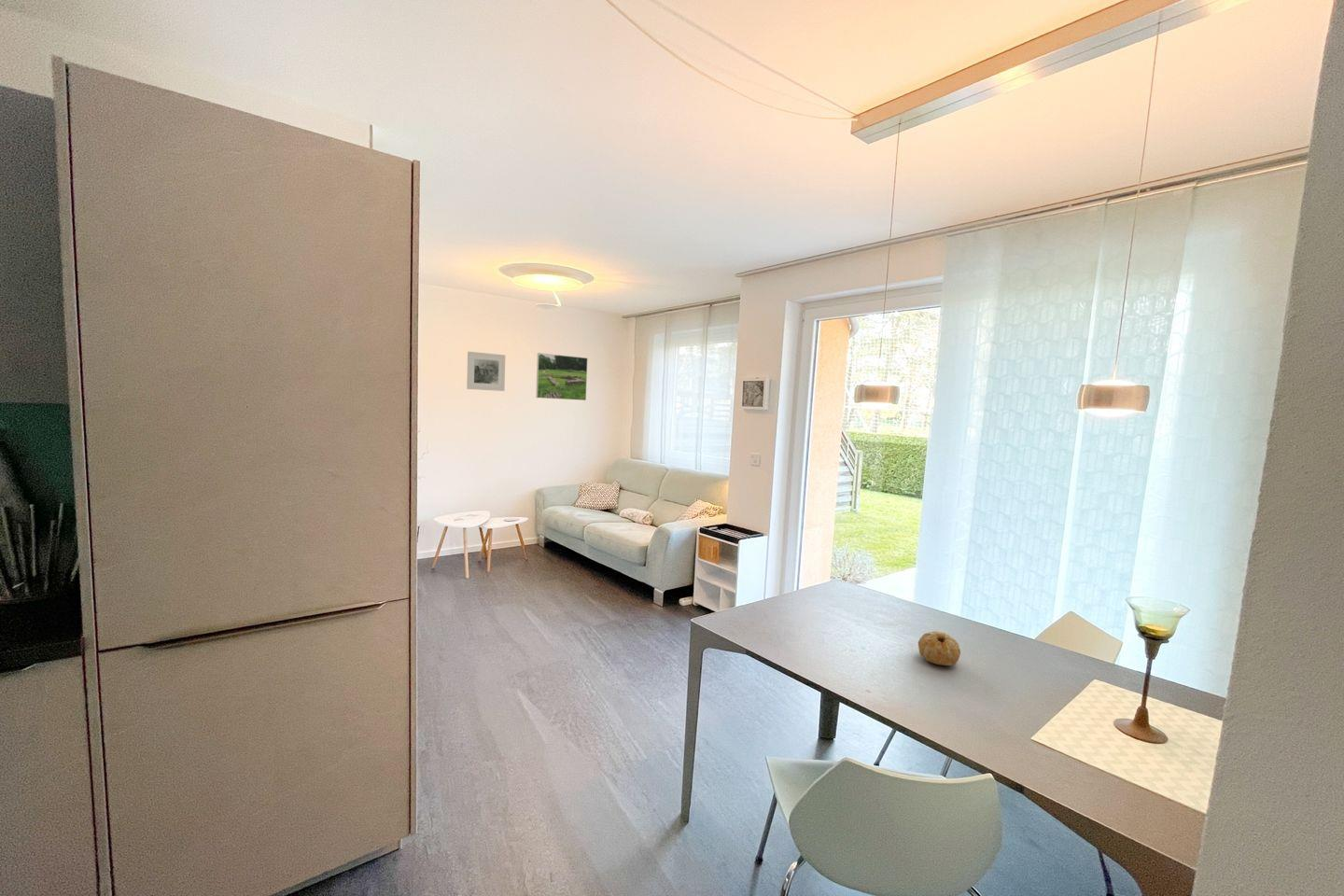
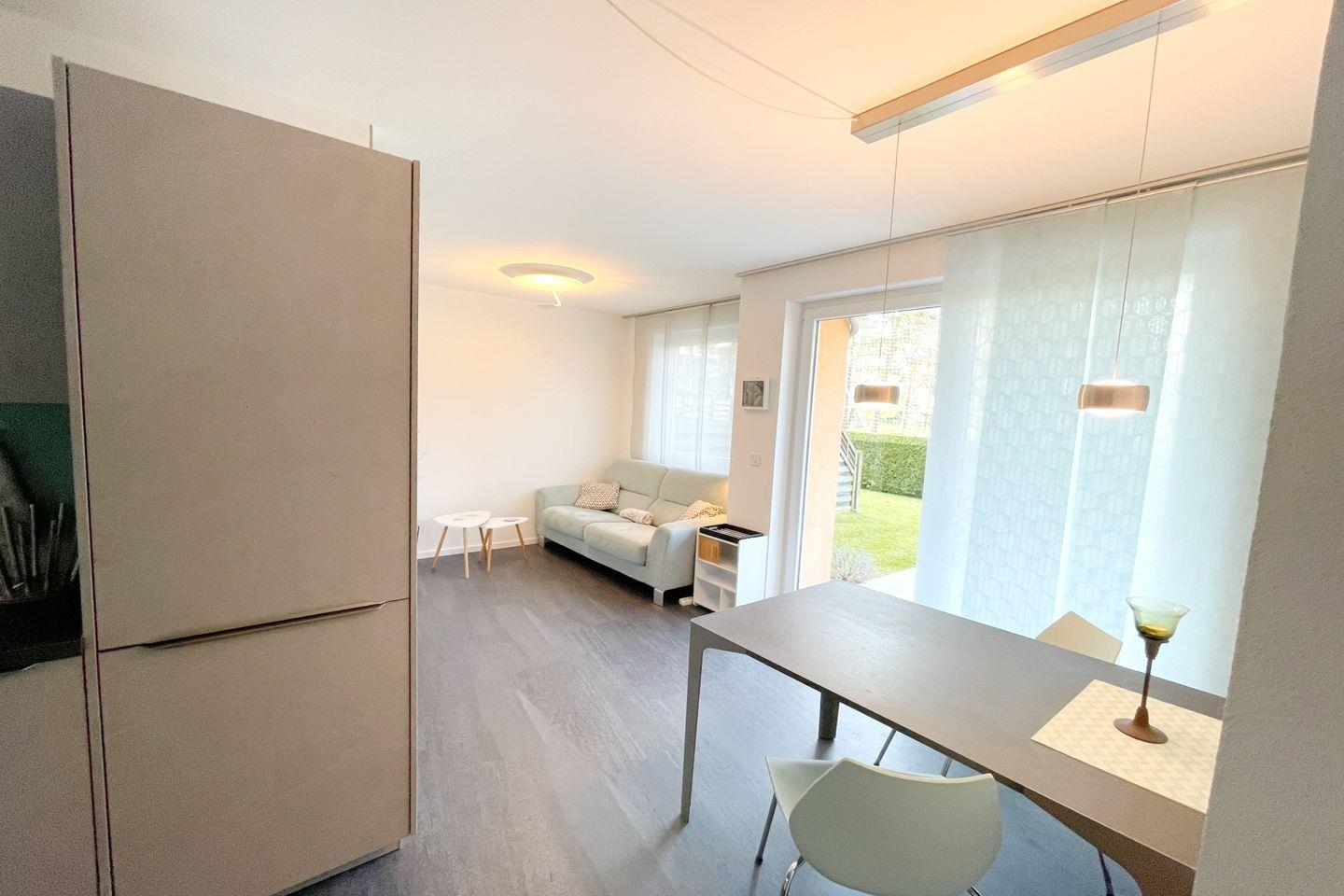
- fruit (938, 647)
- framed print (486, 371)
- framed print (562, 377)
